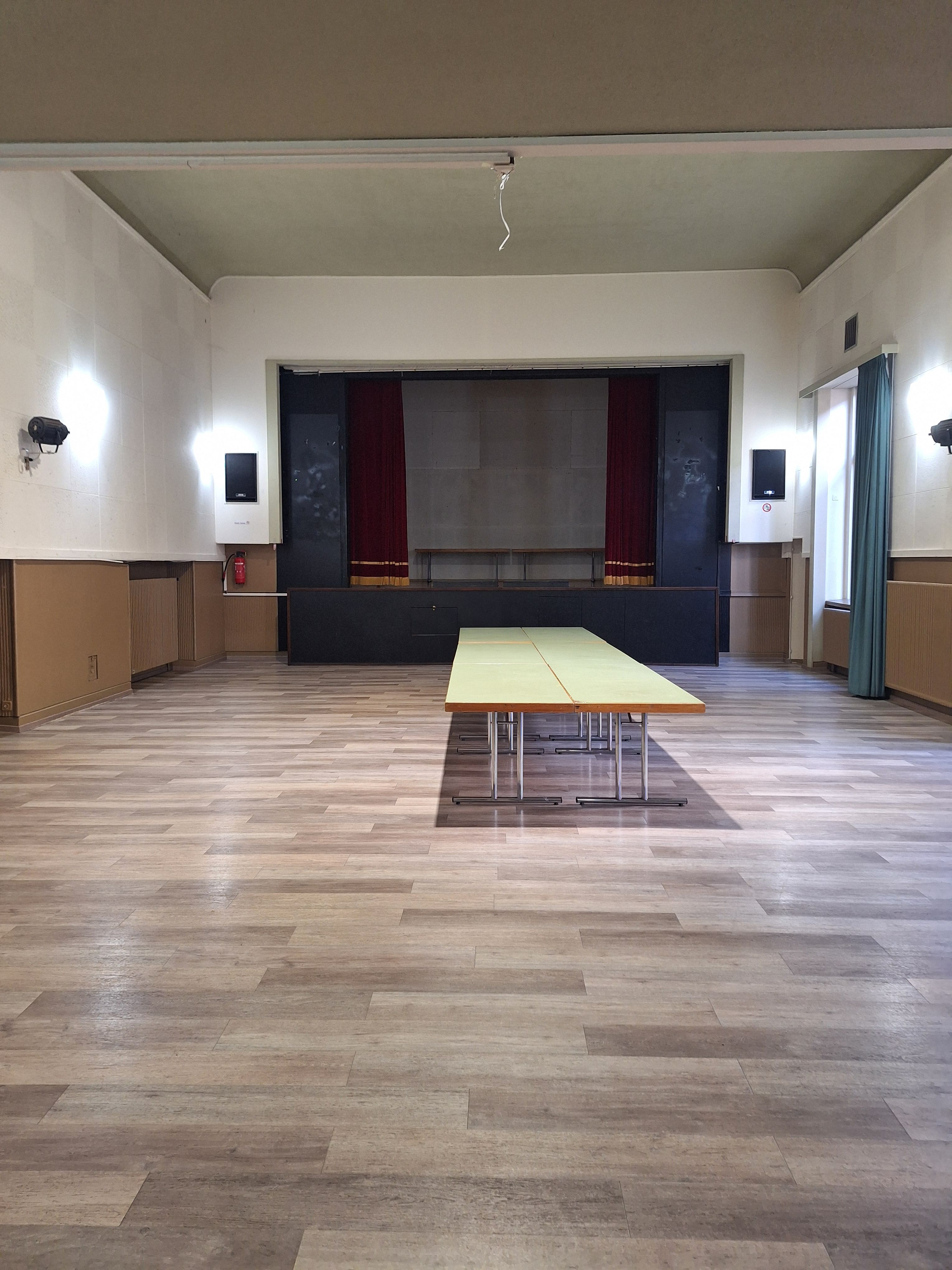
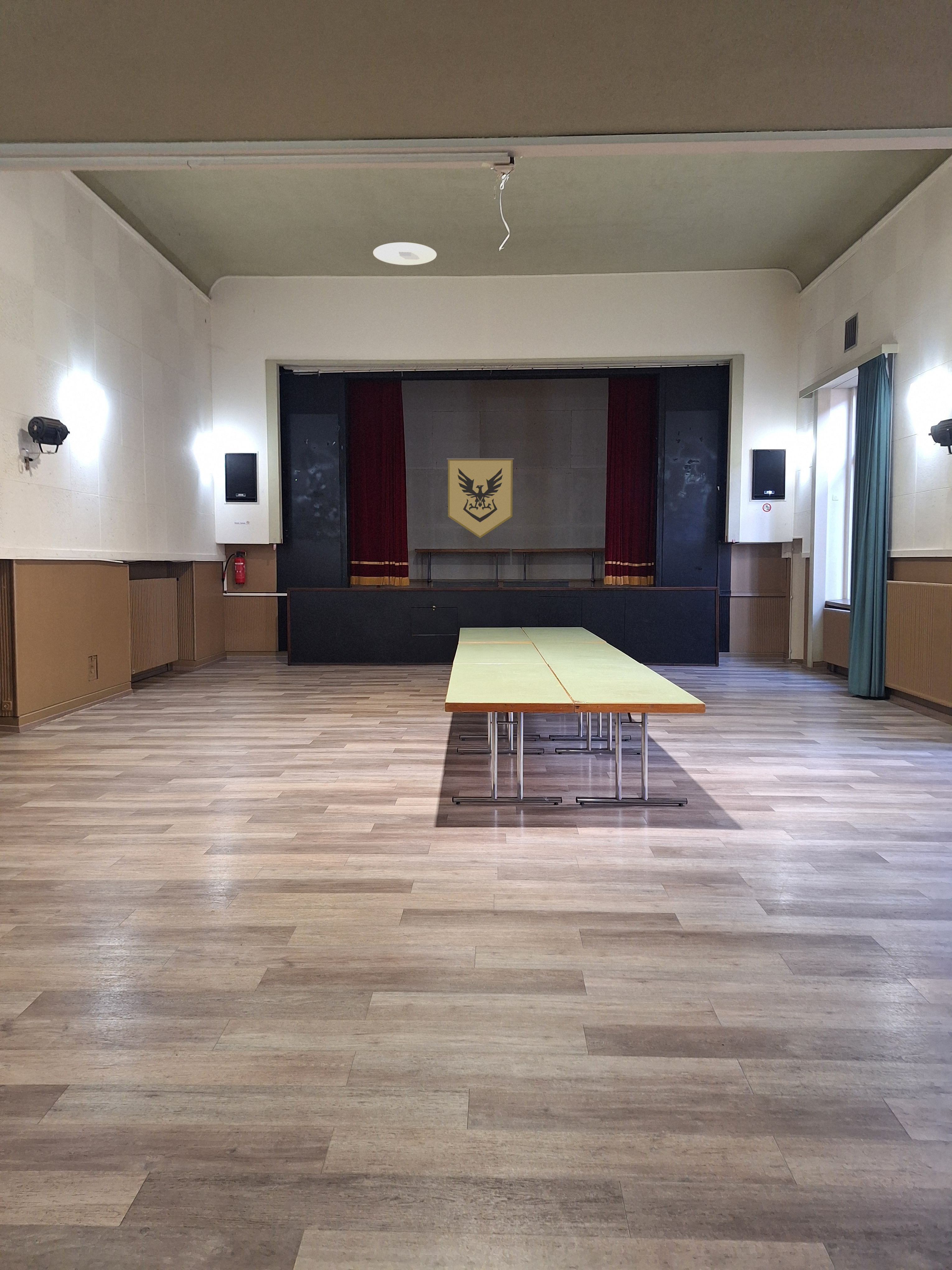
+ banner (480, 498)
+ ceiling light (405, 251)
